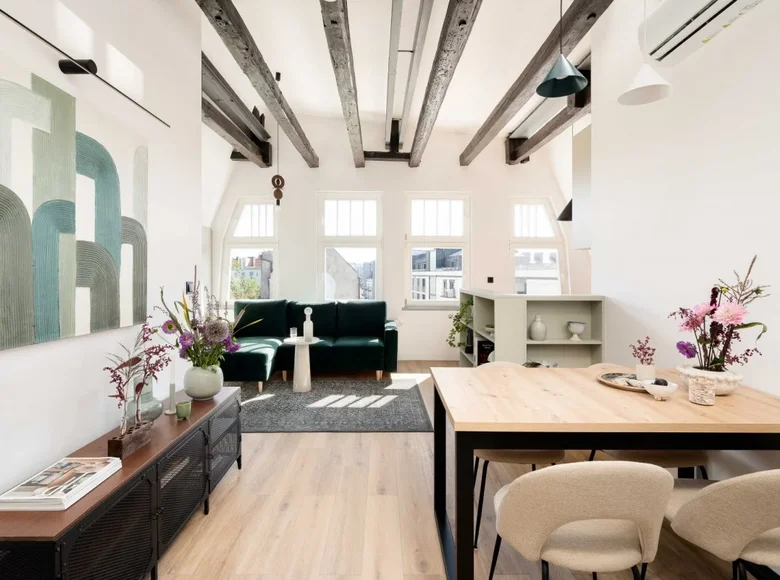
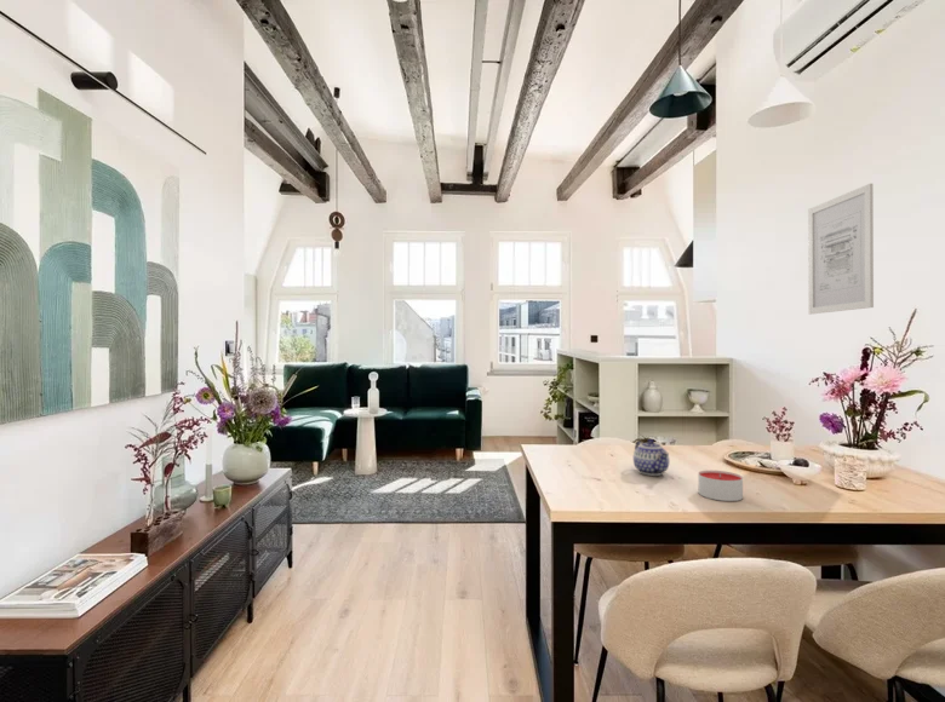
+ teapot (651, 455)
+ candle (720, 484)
+ wall art (837, 254)
